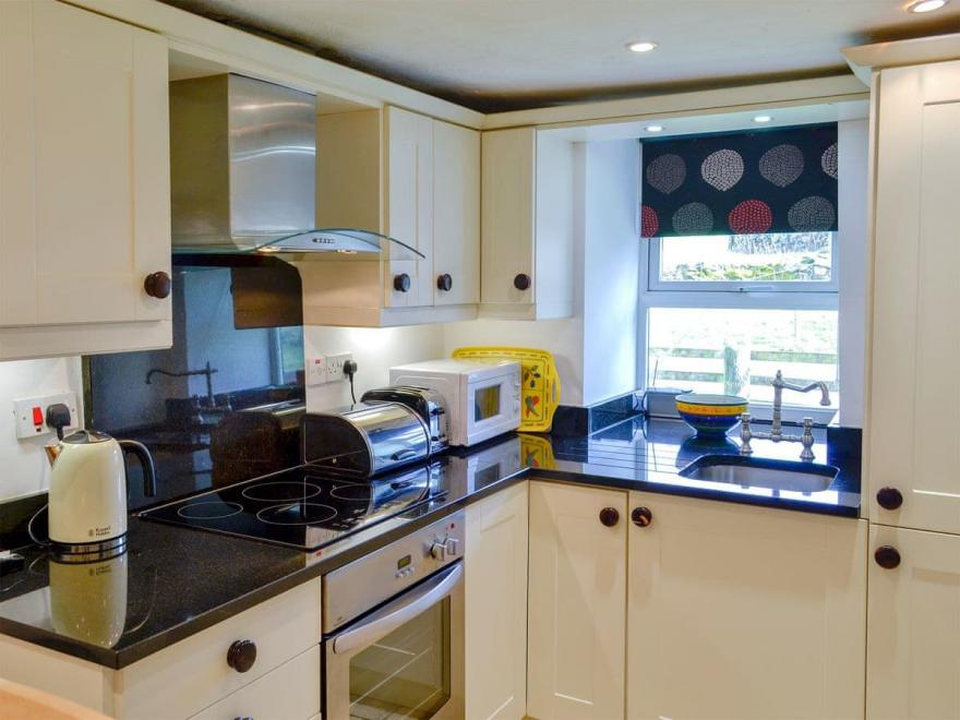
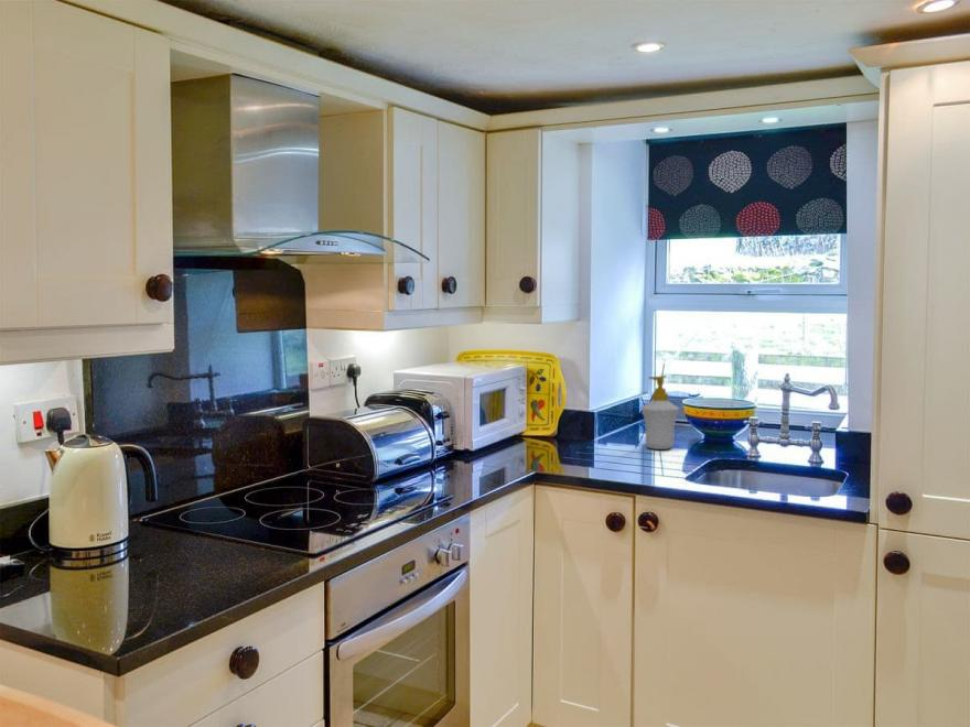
+ soap bottle (659, 412)
